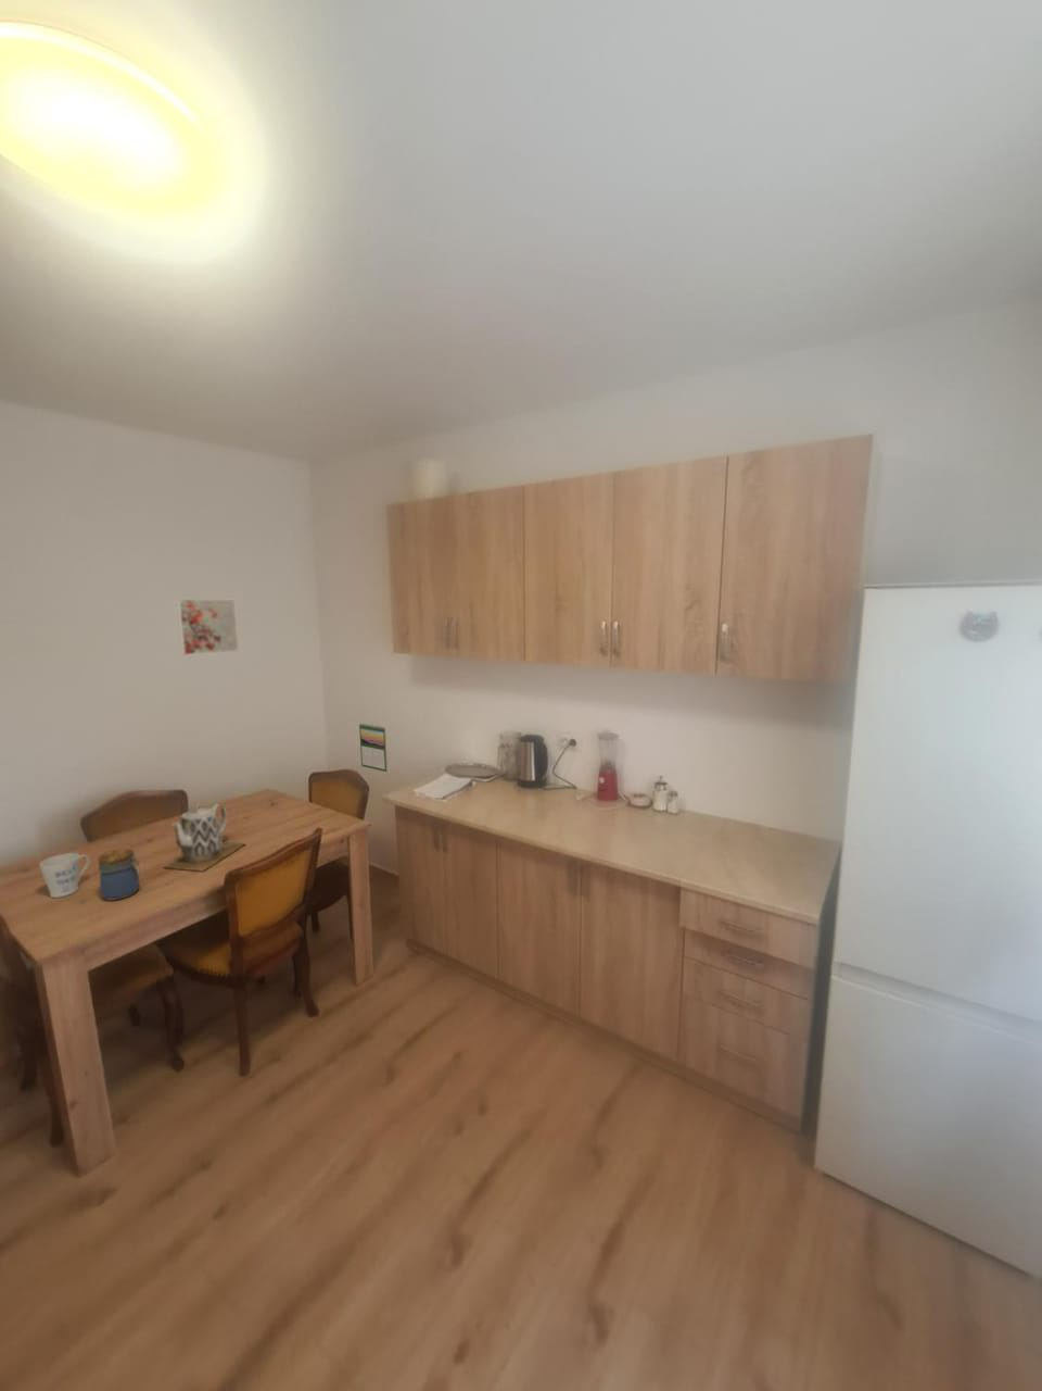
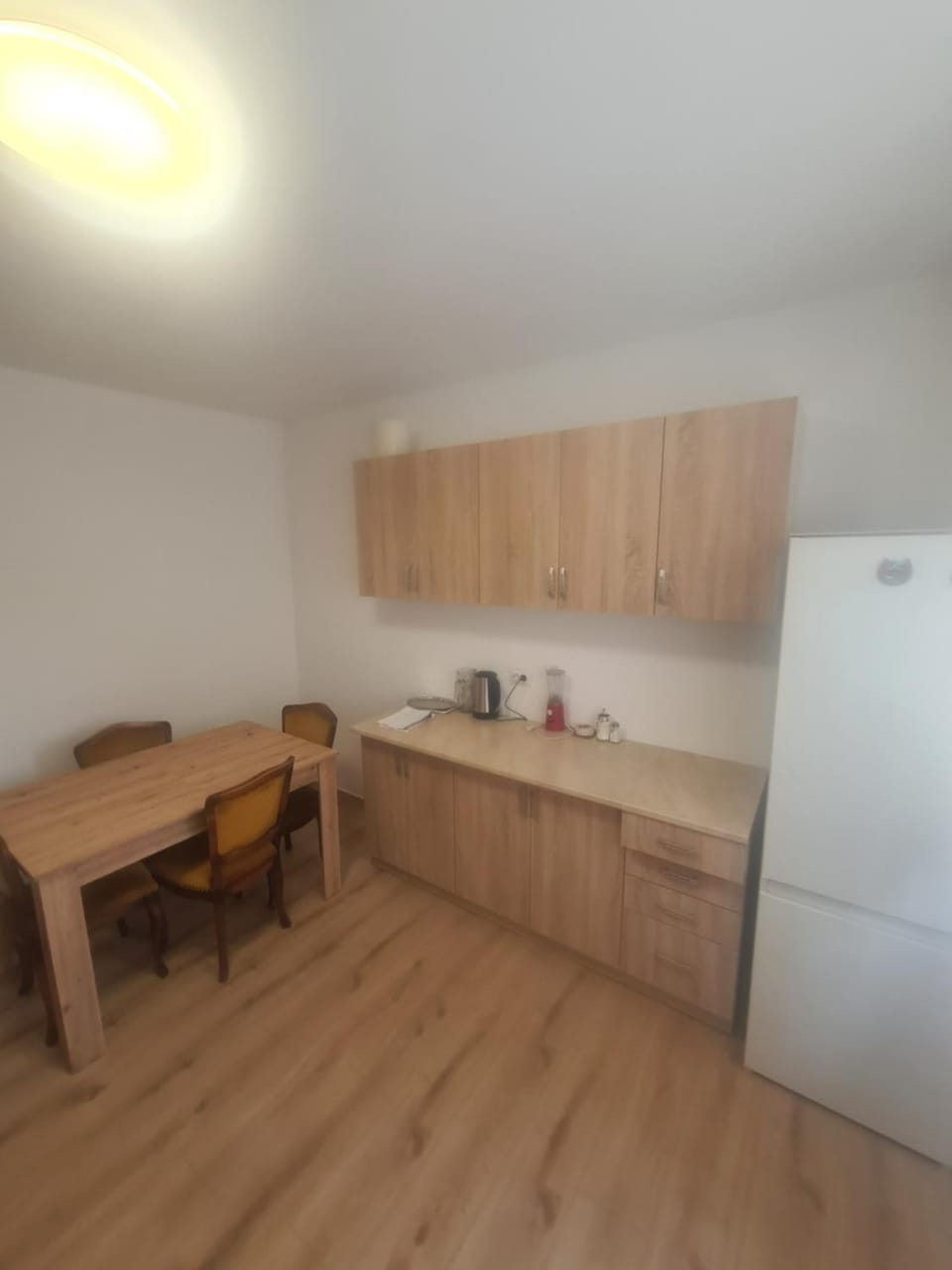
- calendar (372, 747)
- mug (67, 874)
- teapot (204, 829)
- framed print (208, 626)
- jar (120, 873)
